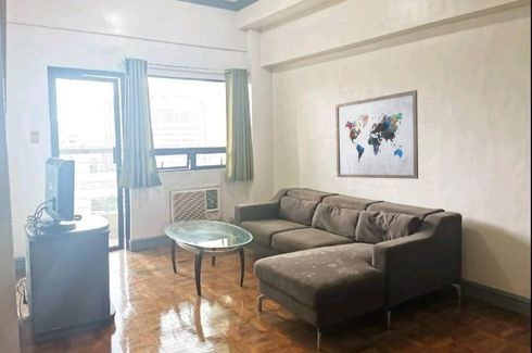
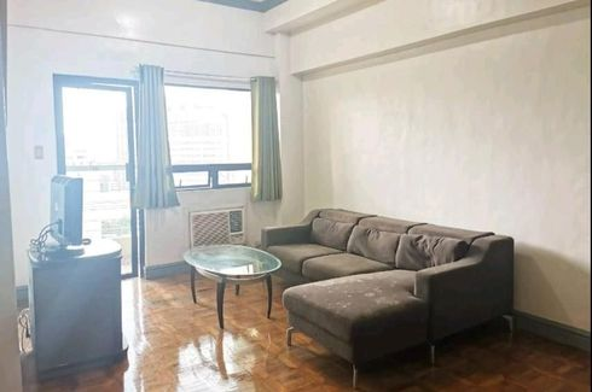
- wall art (372, 138)
